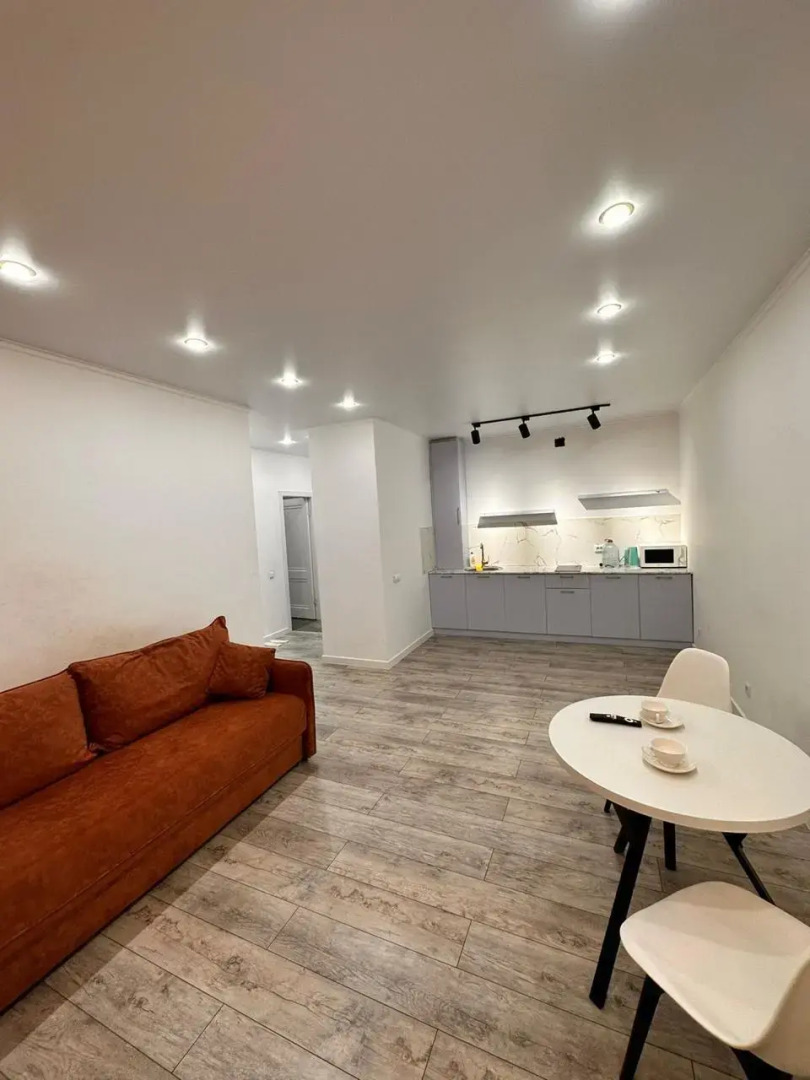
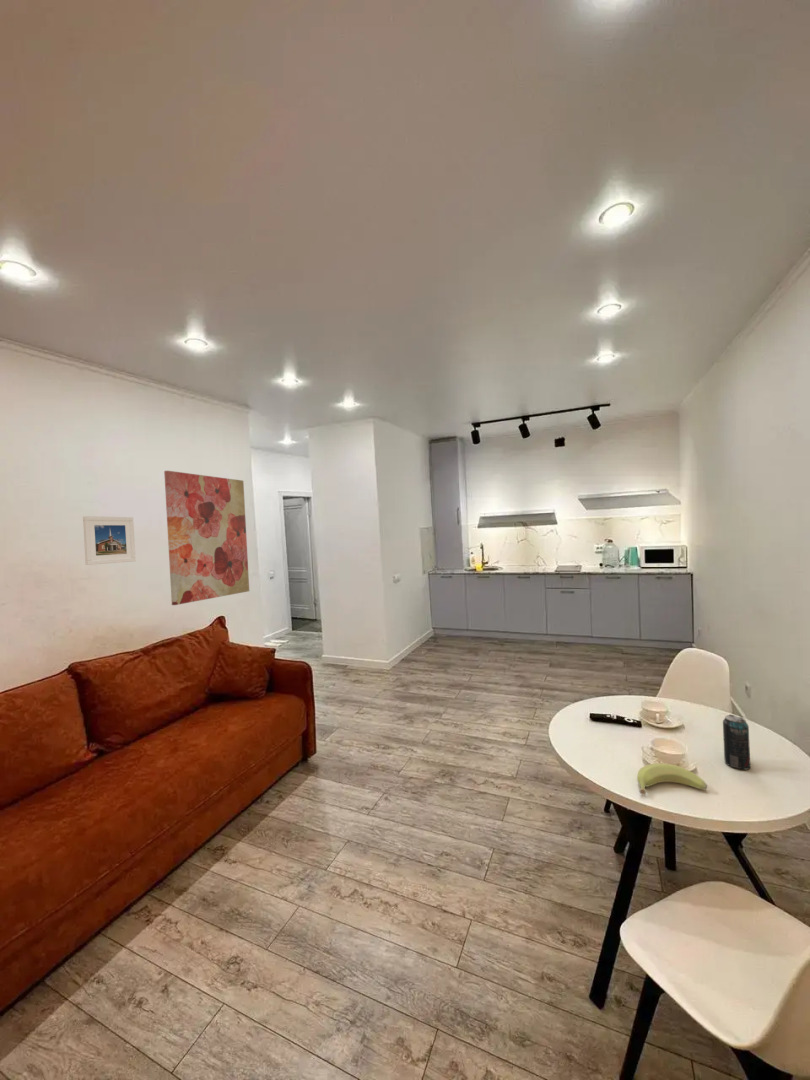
+ wall art (211, 536)
+ beverage can (736, 741)
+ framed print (110, 539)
+ banana (666, 780)
